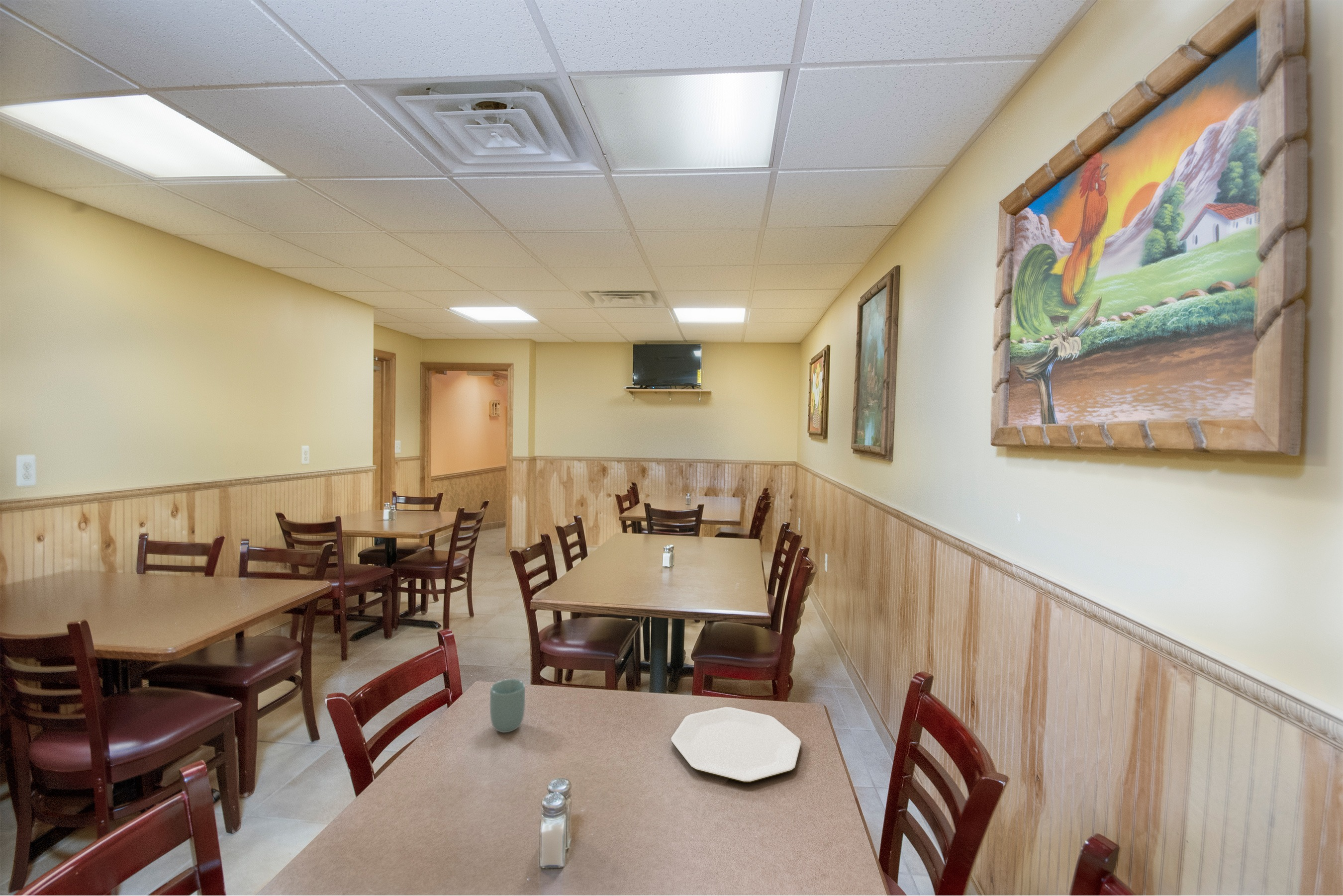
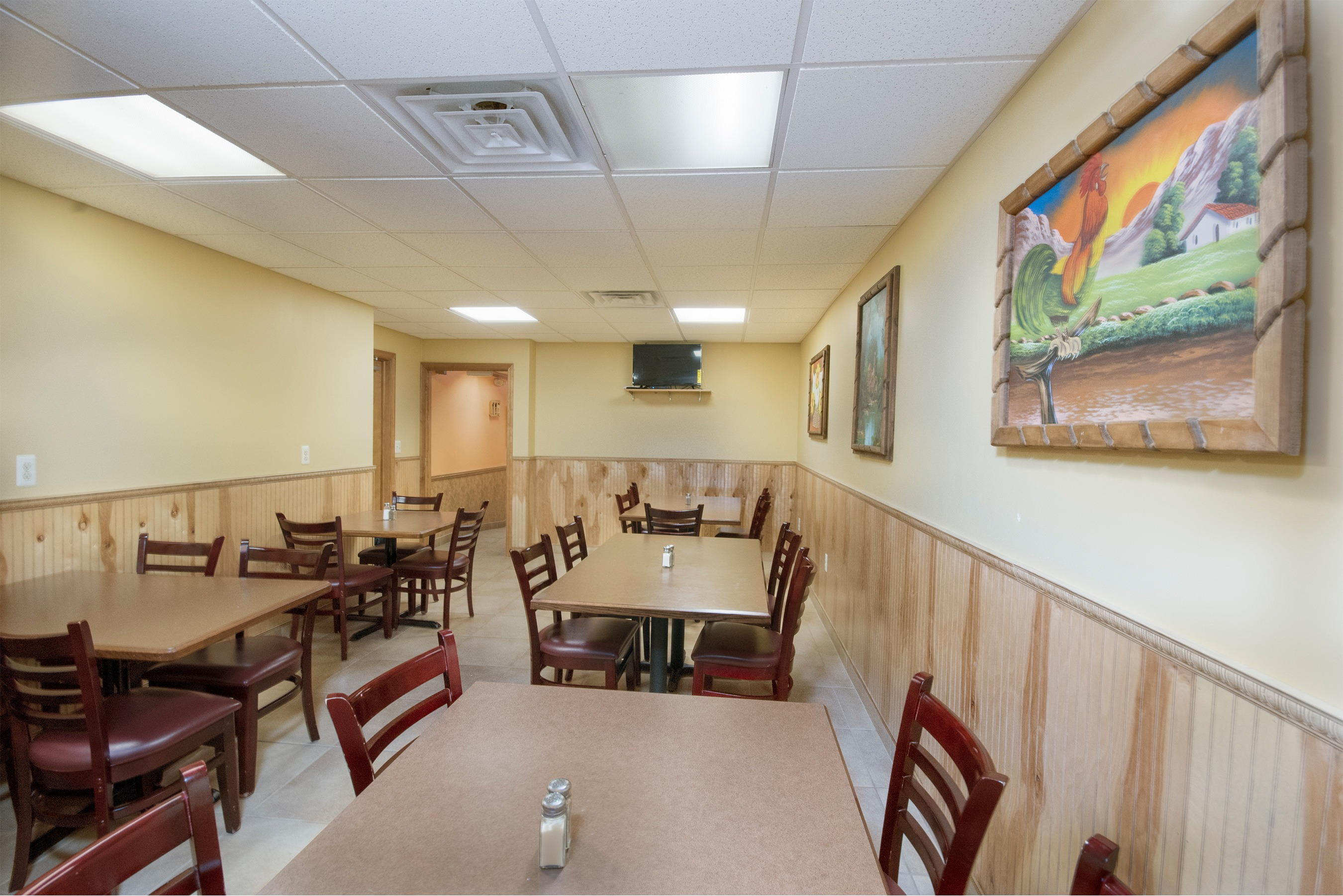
- cup (507, 707)
- plate (736, 742)
